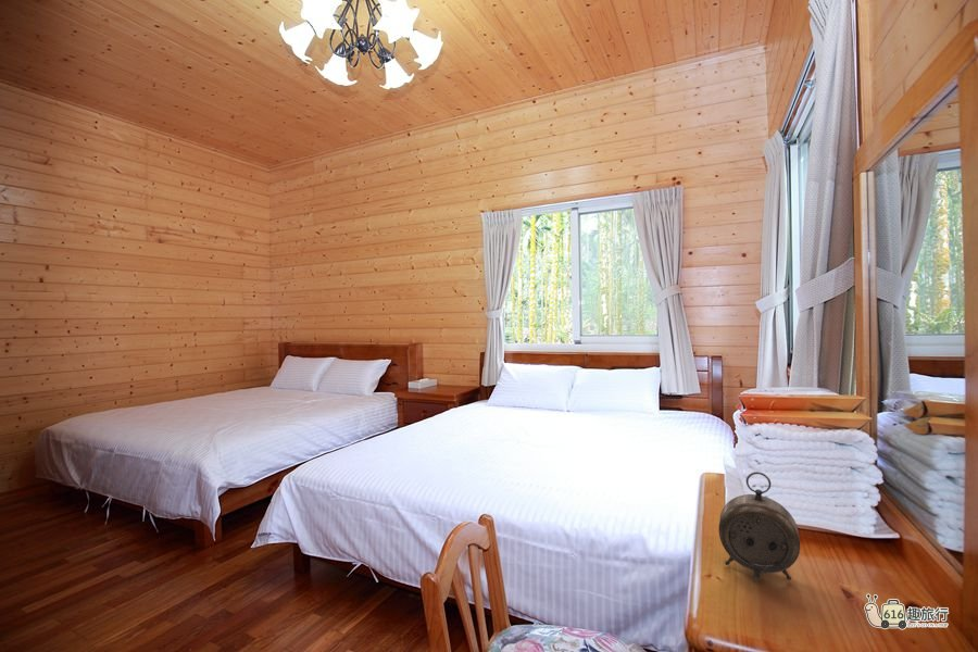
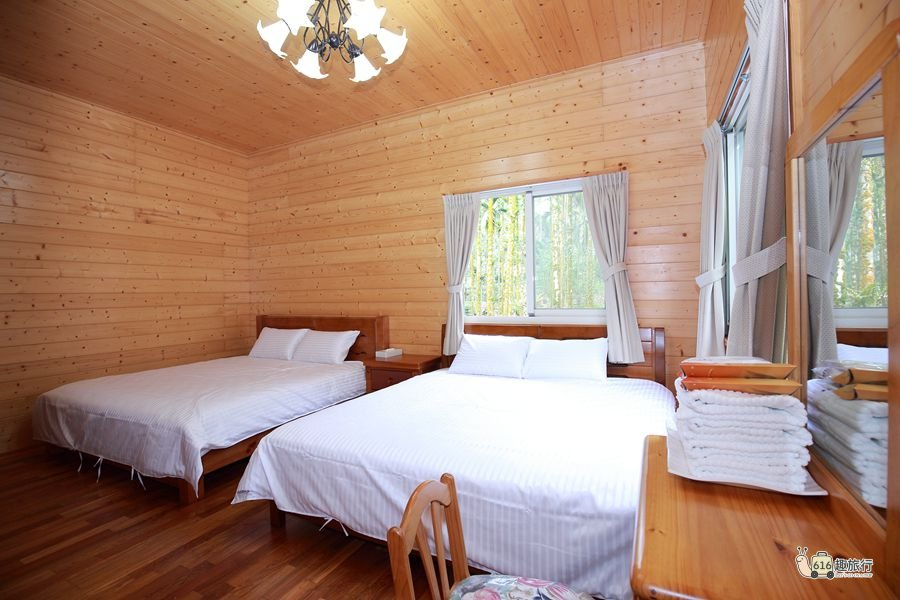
- alarm clock (757, 524)
